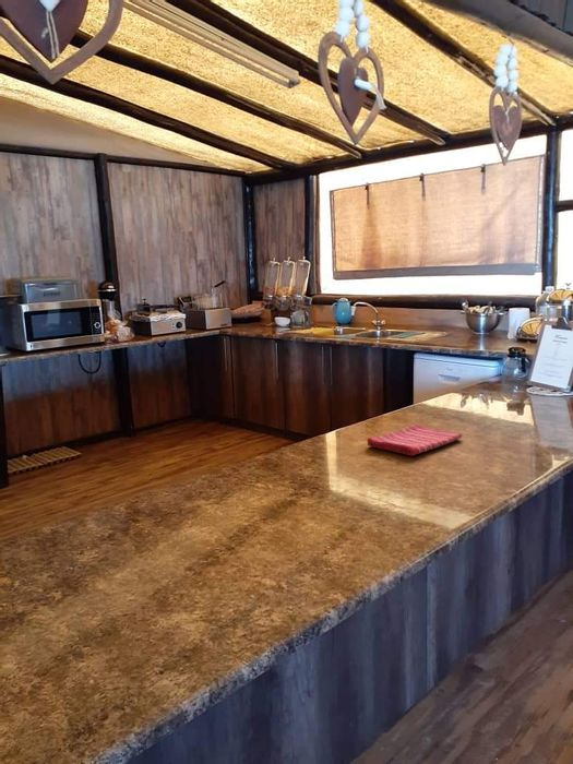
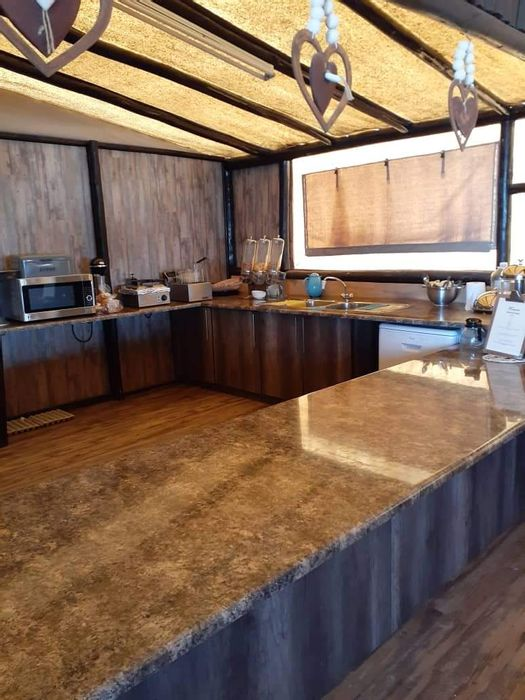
- dish towel (414, 438)
